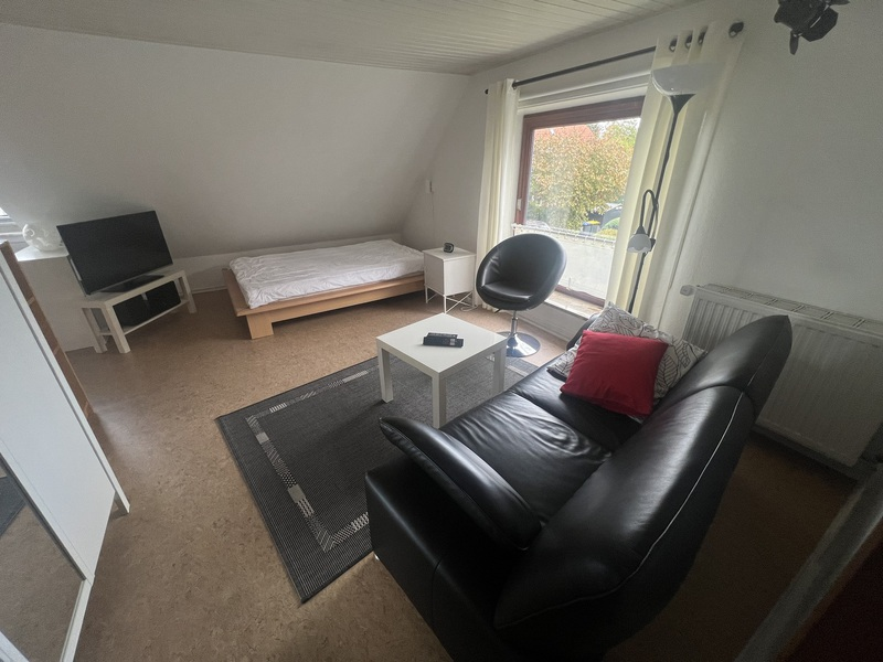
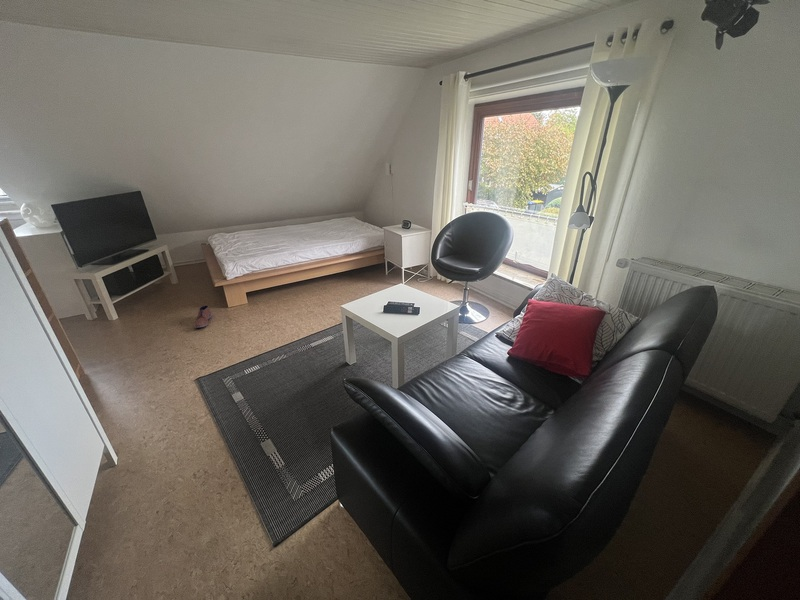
+ shoe (202, 316)
